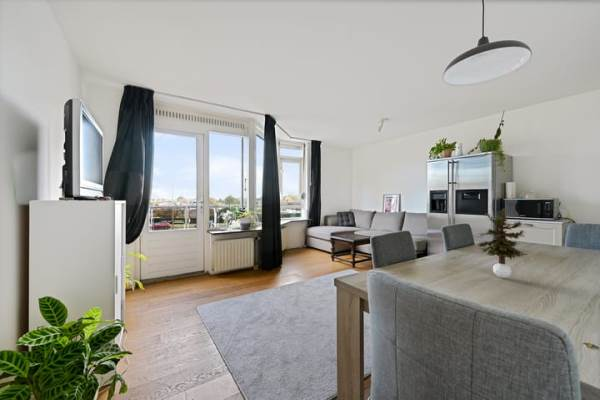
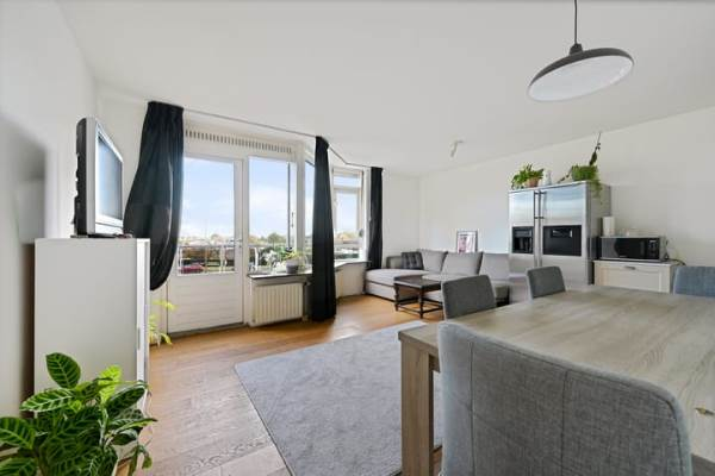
- potted plant (501, 241)
